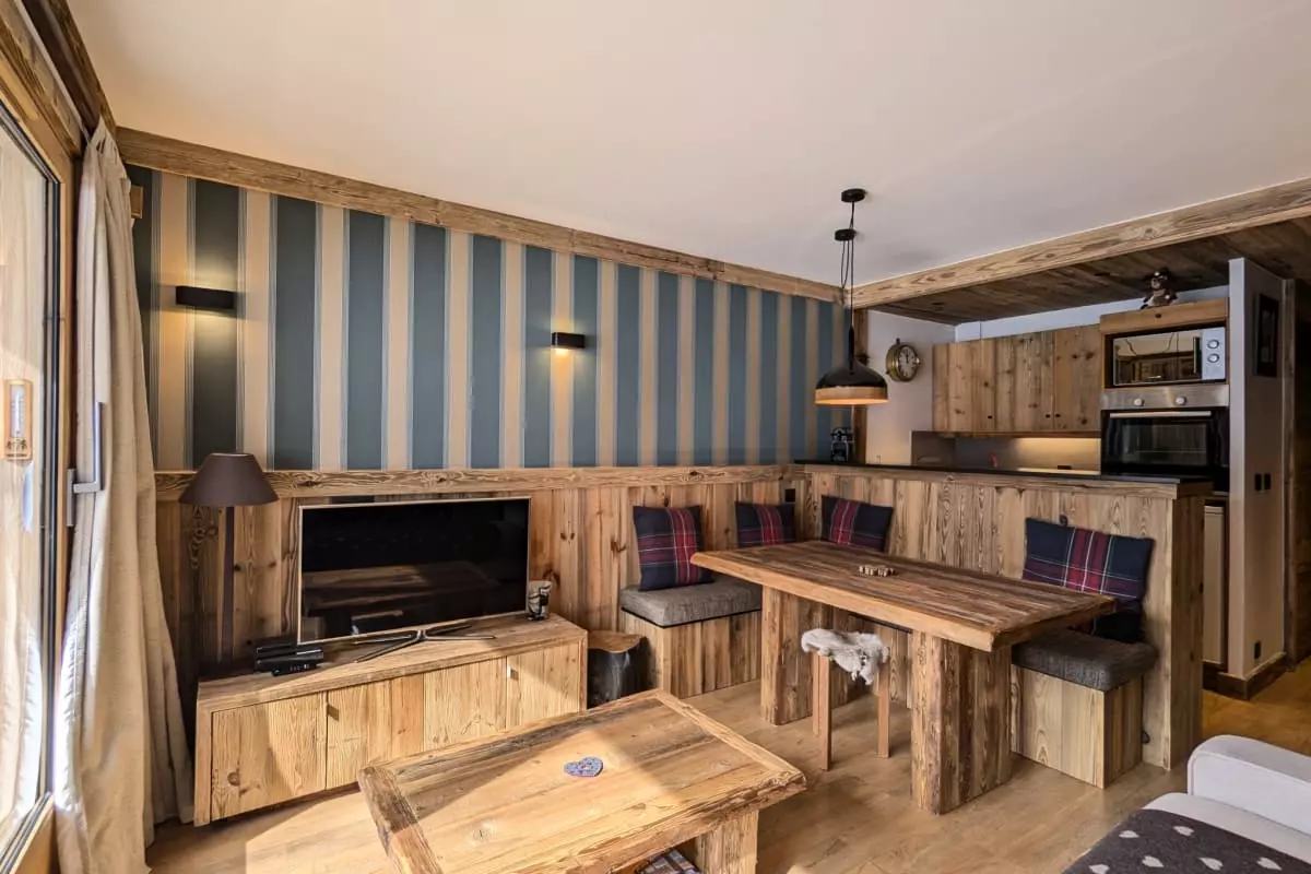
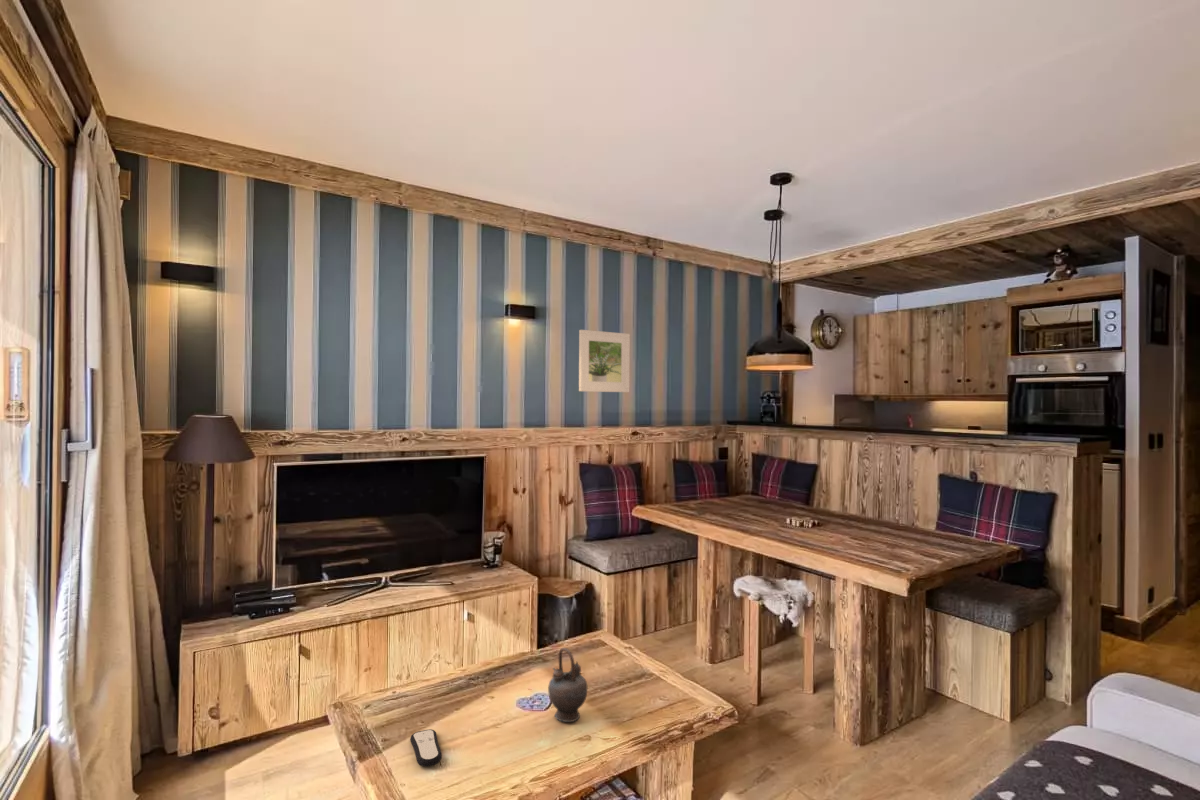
+ remote control (426, 747)
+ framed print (604, 361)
+ teapot (565, 680)
